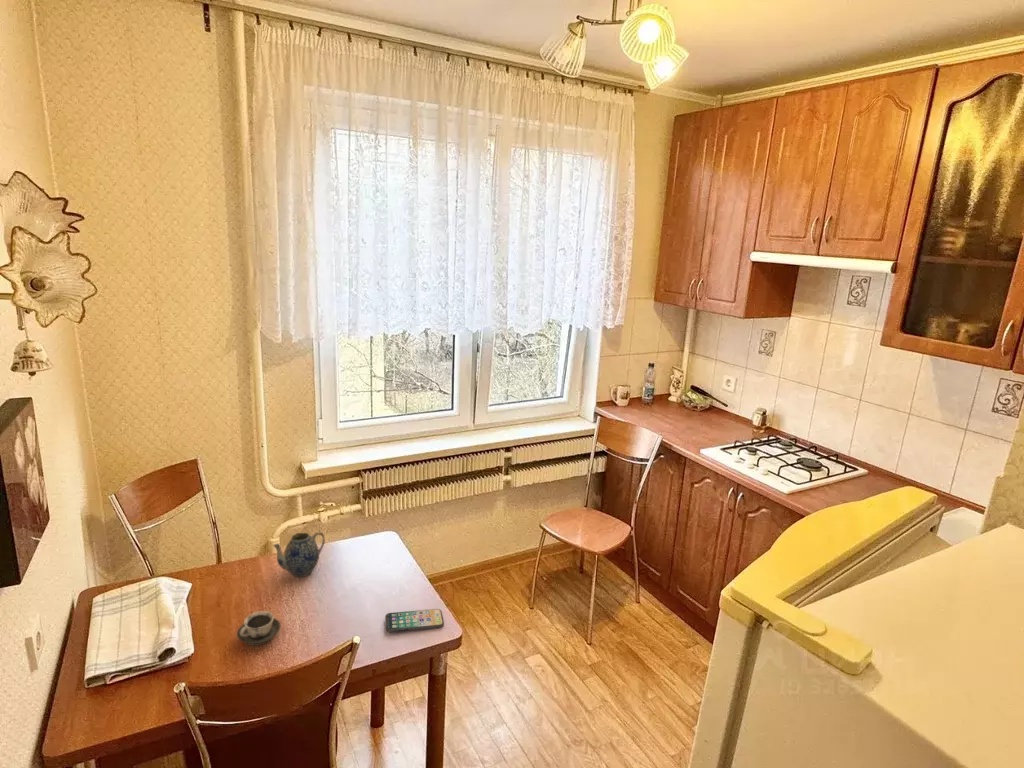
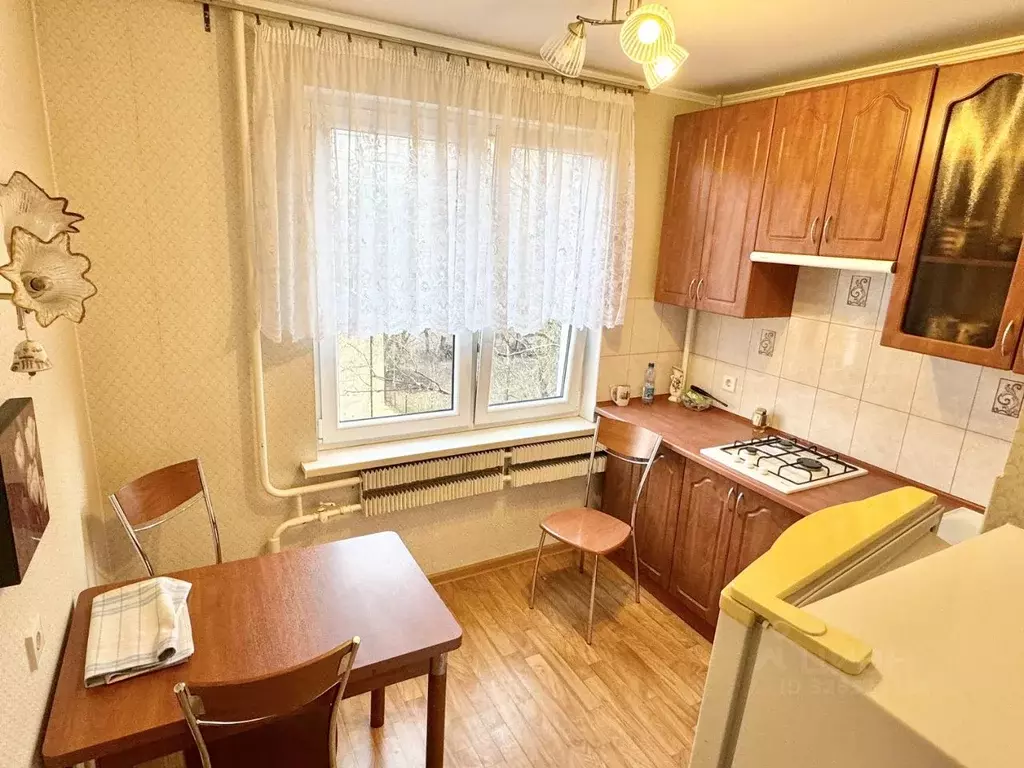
- smartphone (414, 620)
- teapot (299, 553)
- cup (259, 628)
